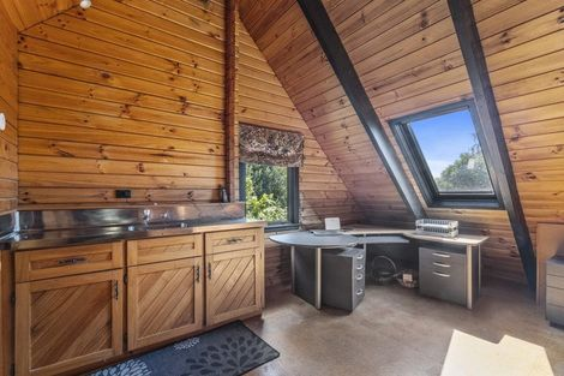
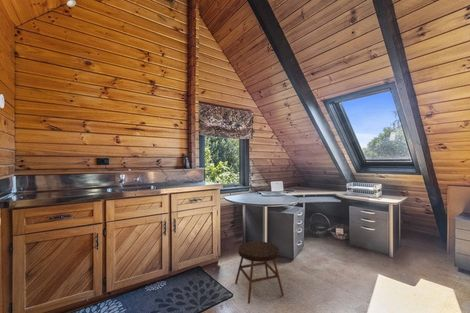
+ stool (257, 265)
